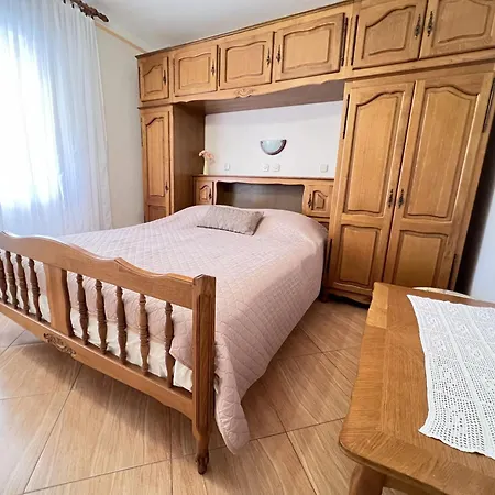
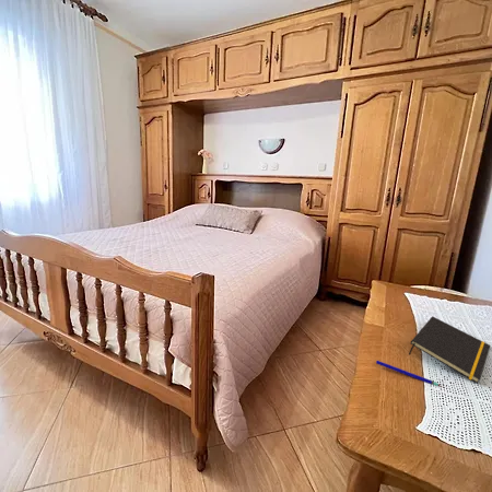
+ notepad (450, 344)
+ pen (406, 373)
